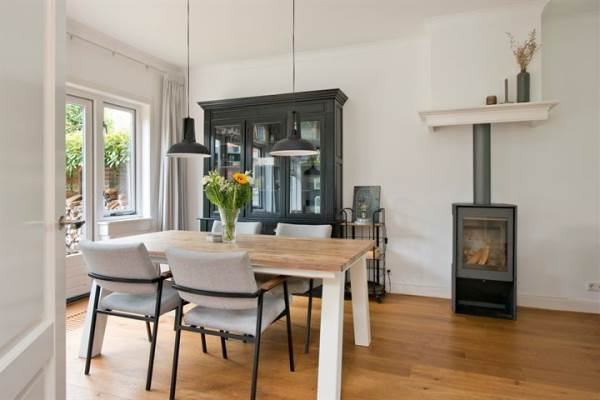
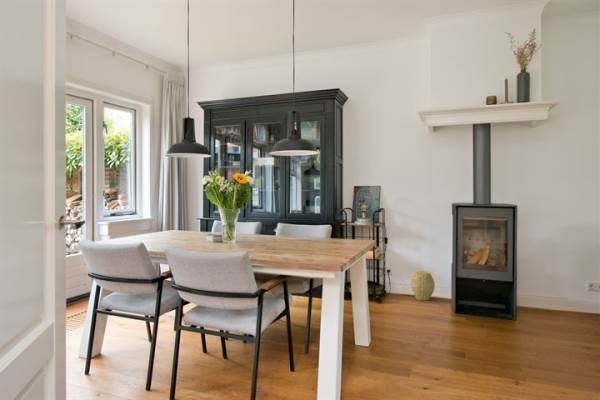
+ woven basket (422, 284)
